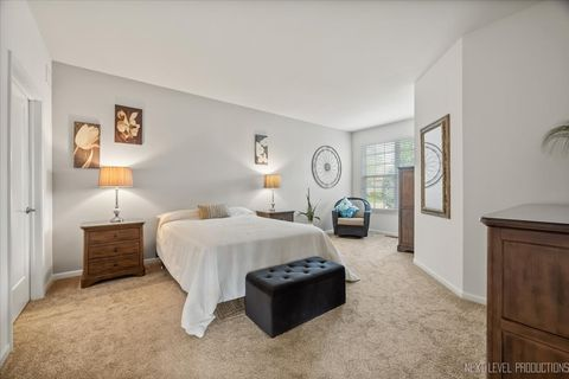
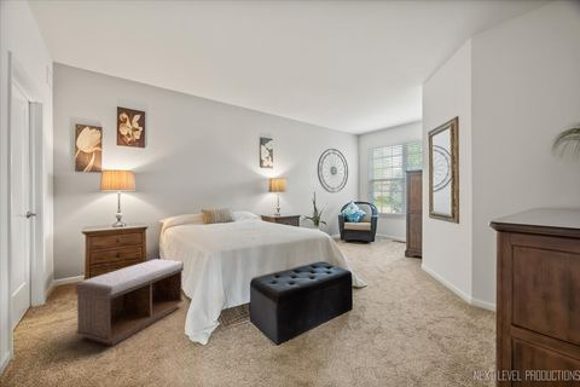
+ bench (137, 295)
